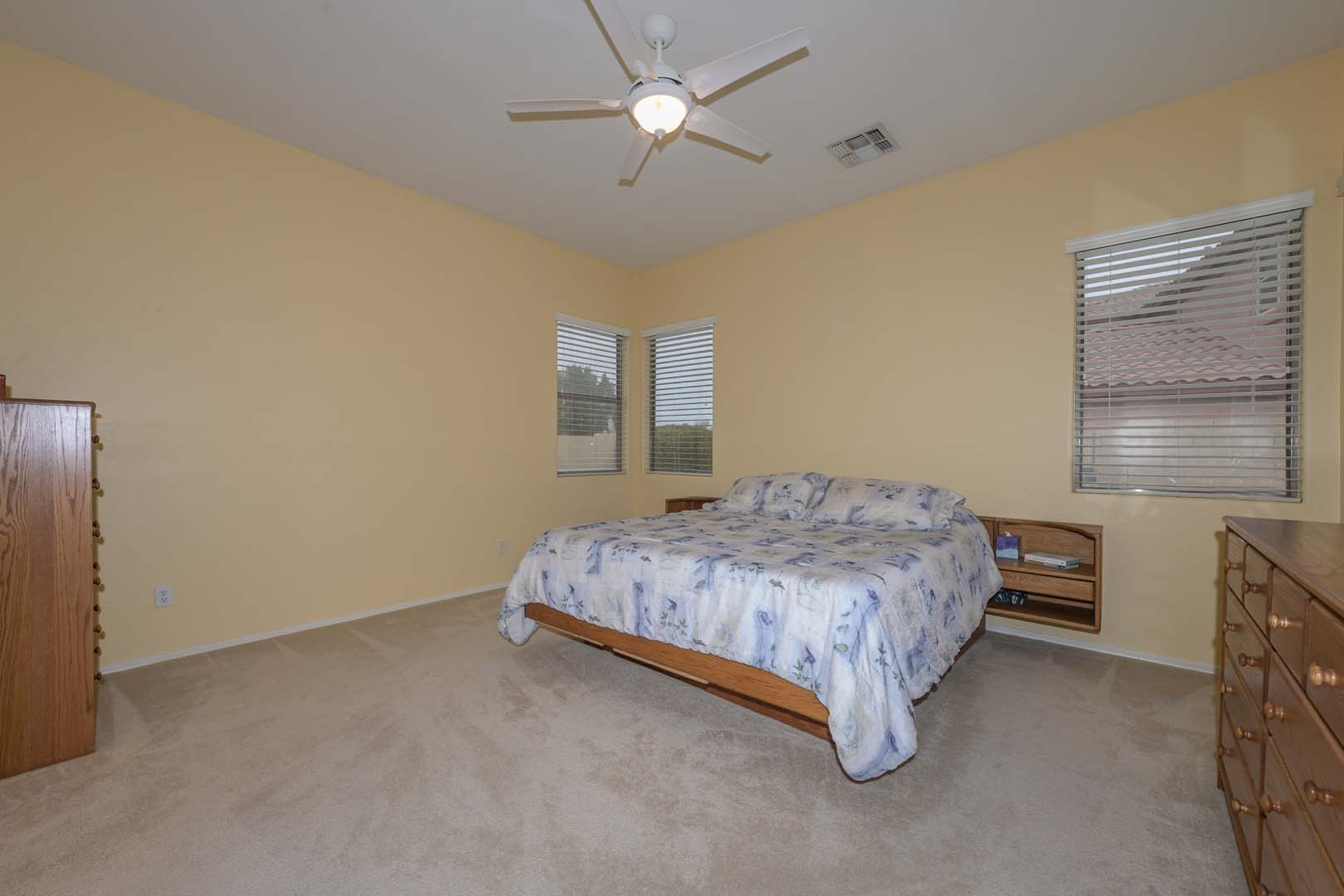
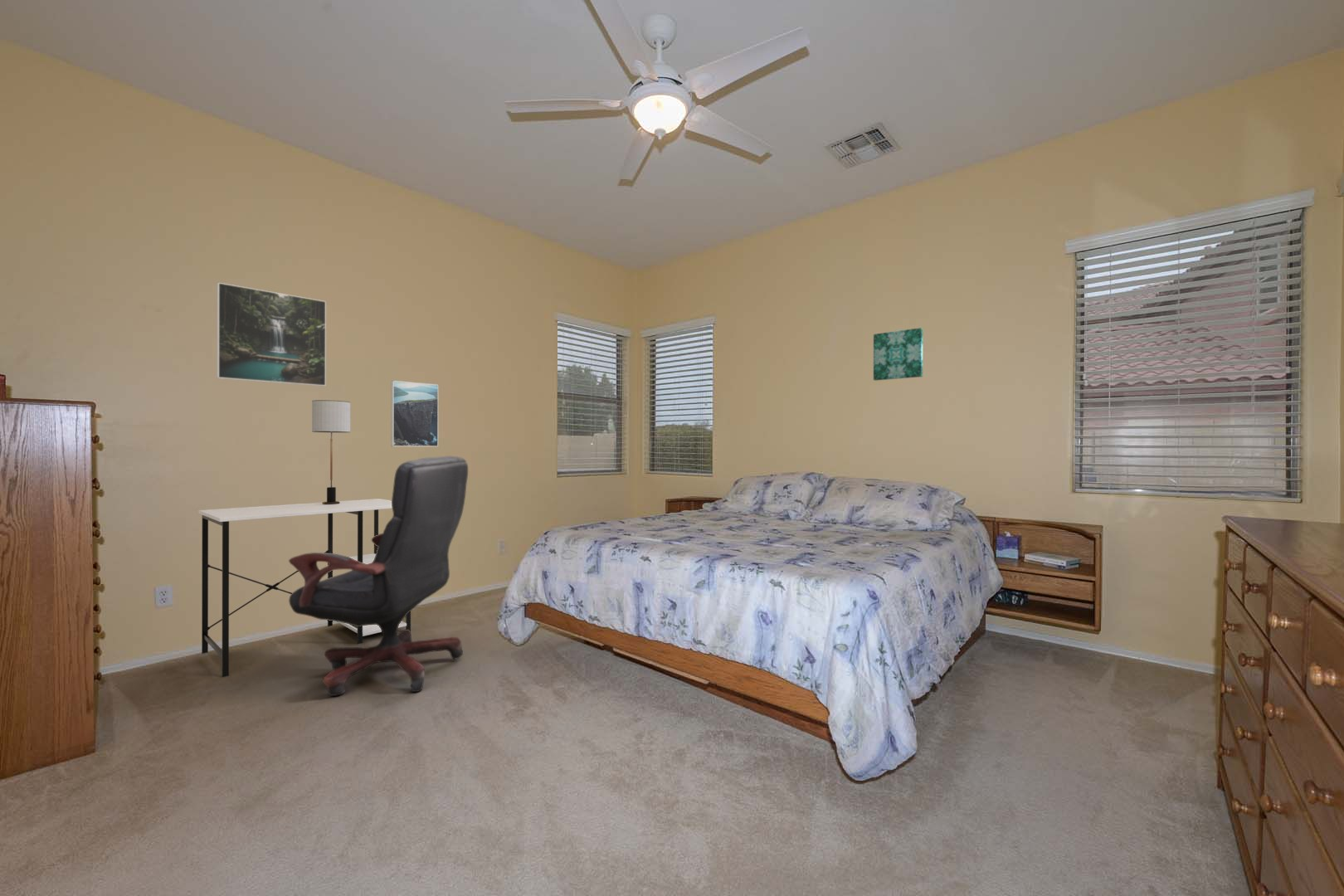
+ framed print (415, 414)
+ desk (298, 571)
+ wall art (897, 354)
+ table lamp (331, 452)
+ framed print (274, 337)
+ office chair (382, 565)
